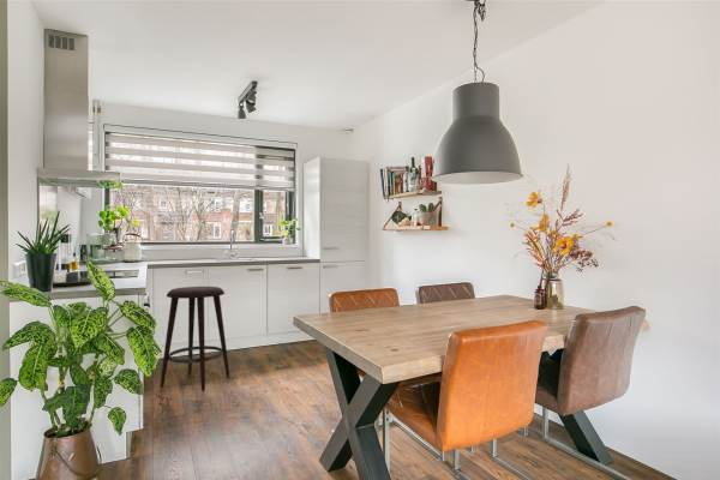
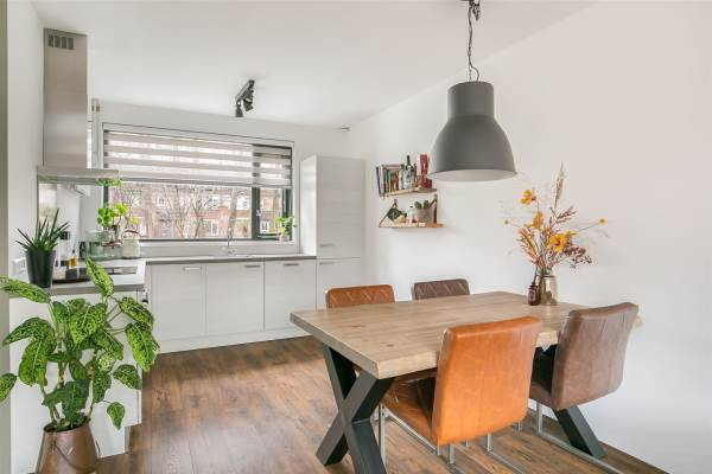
- stool (198, 332)
